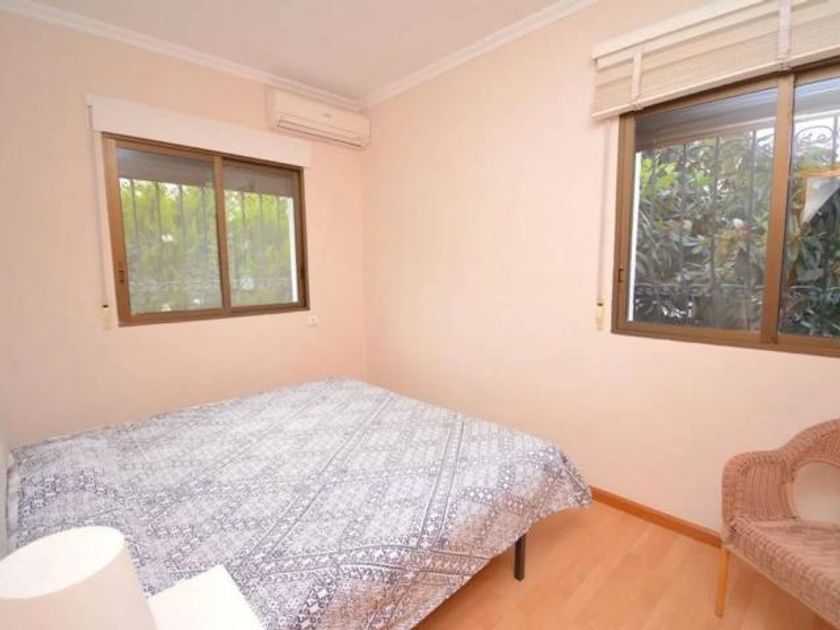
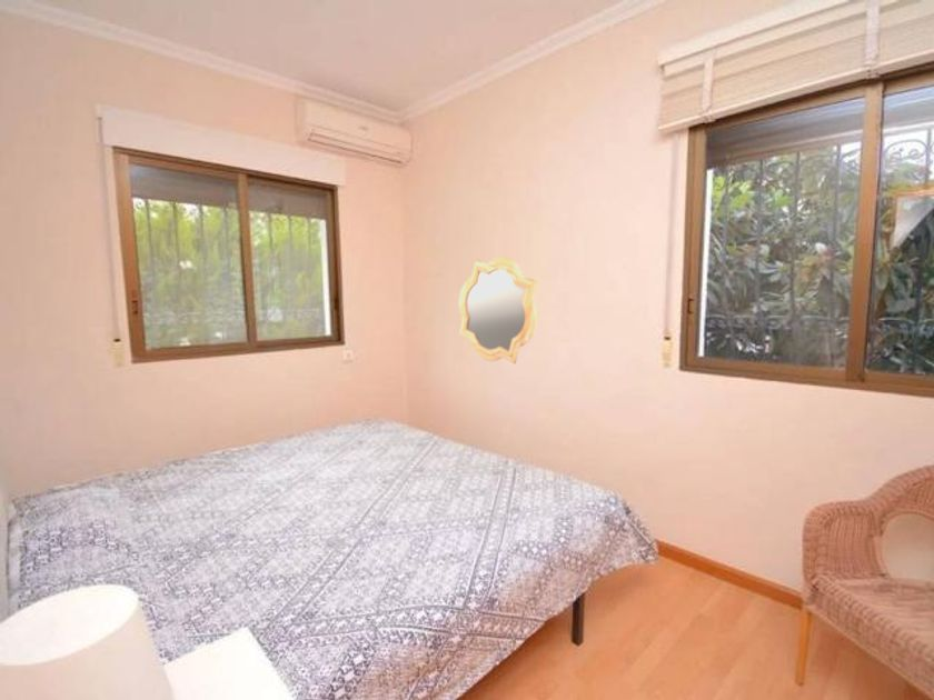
+ mirror (494, 310)
